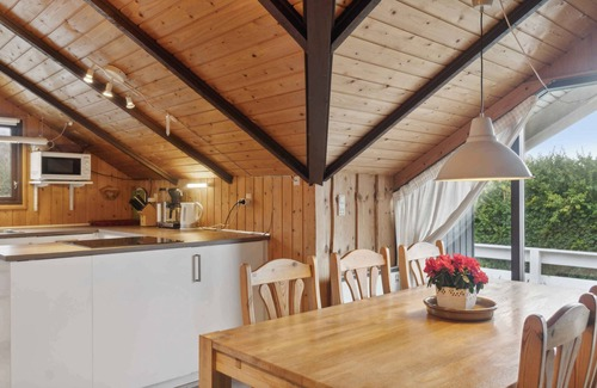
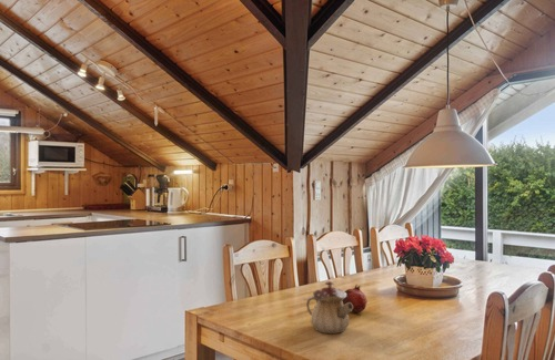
+ fruit (354, 297)
+ teapot (327, 304)
